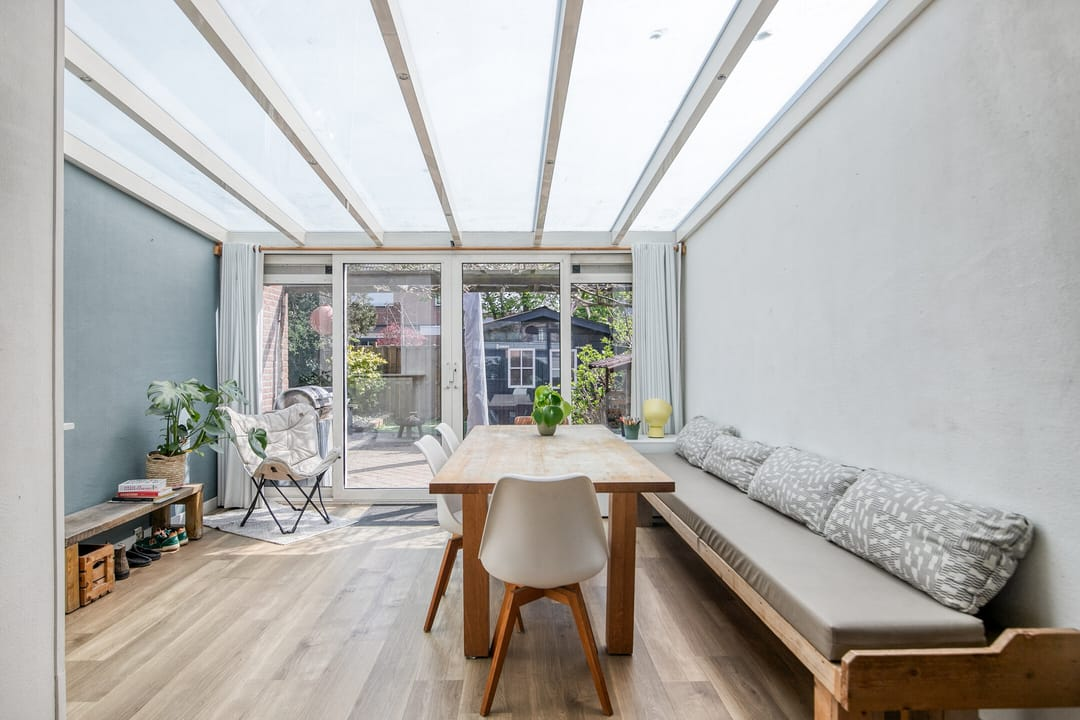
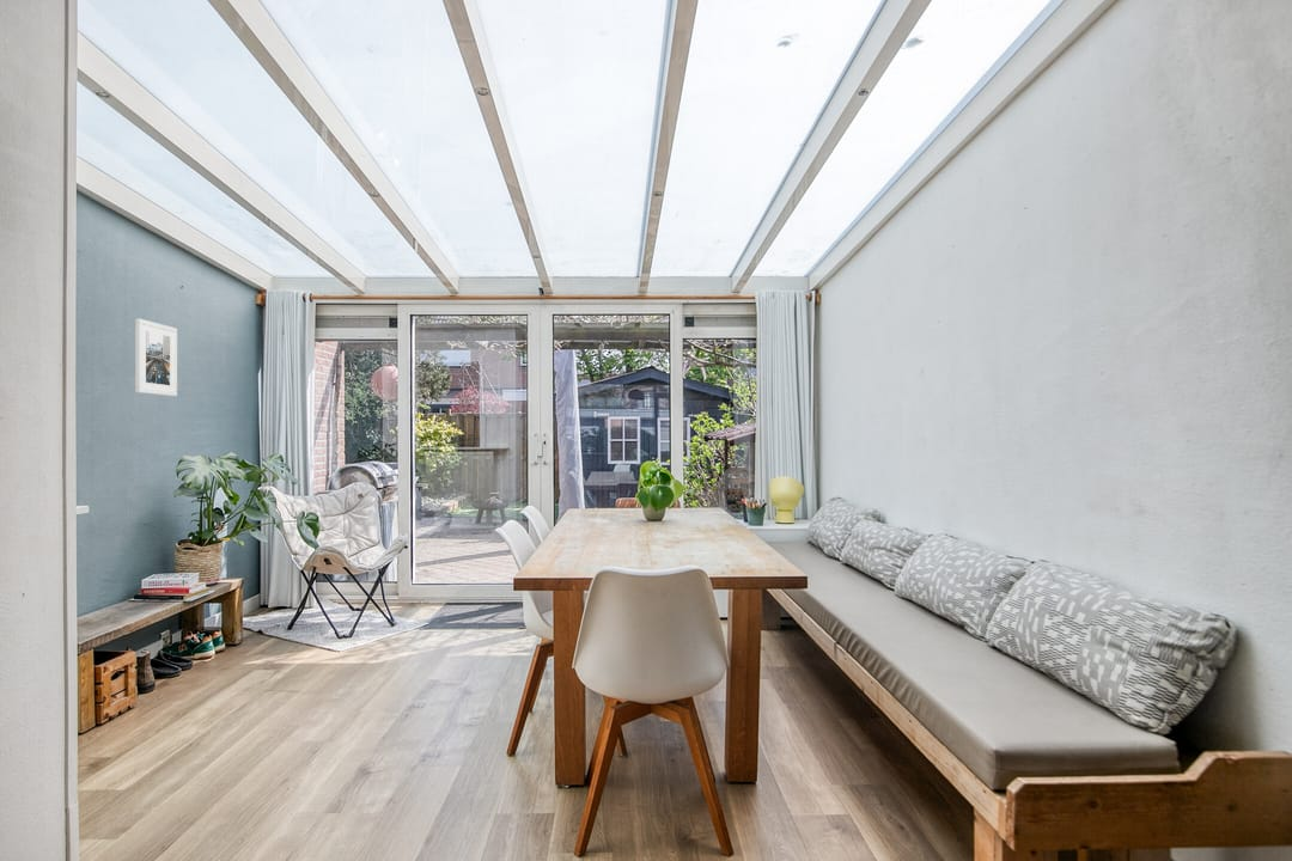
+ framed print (157, 359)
